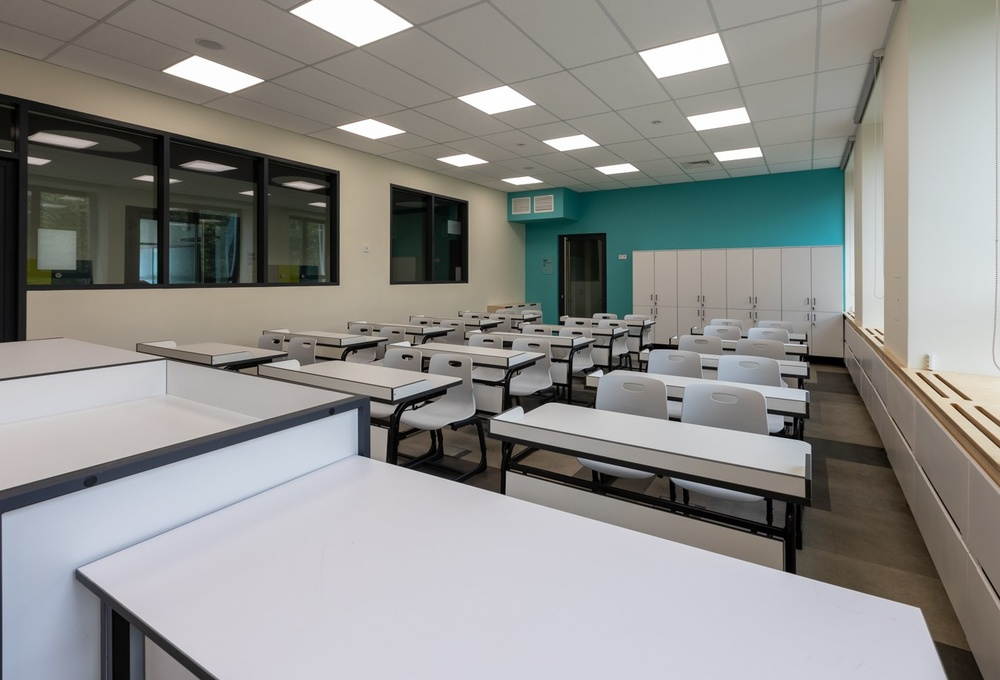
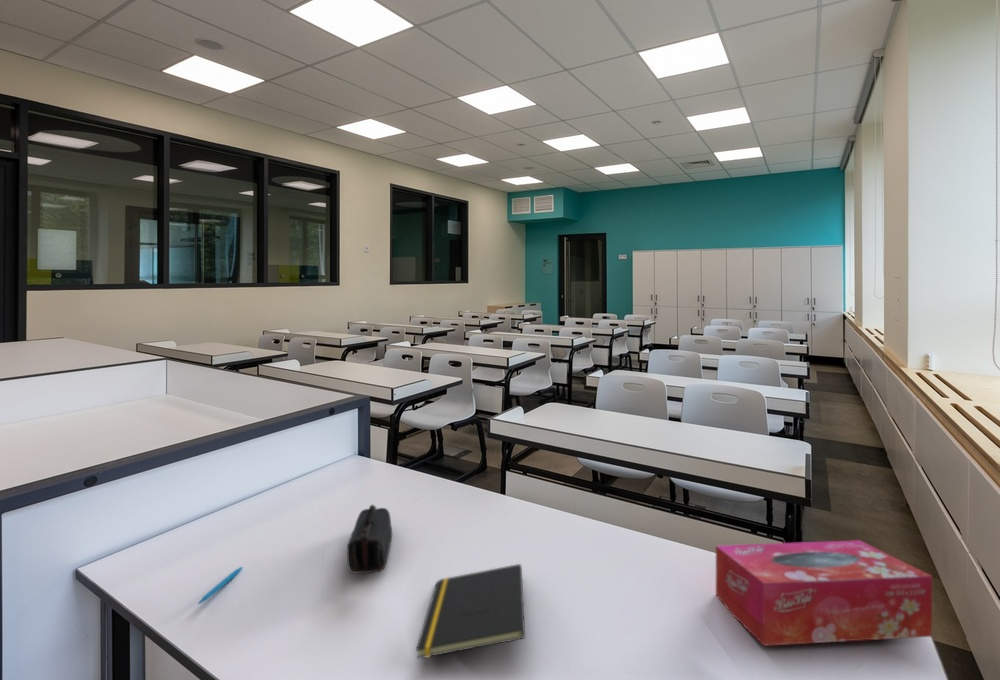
+ notepad (475, 605)
+ pen (221, 584)
+ pencil case (370, 528)
+ tissue box (816, 587)
